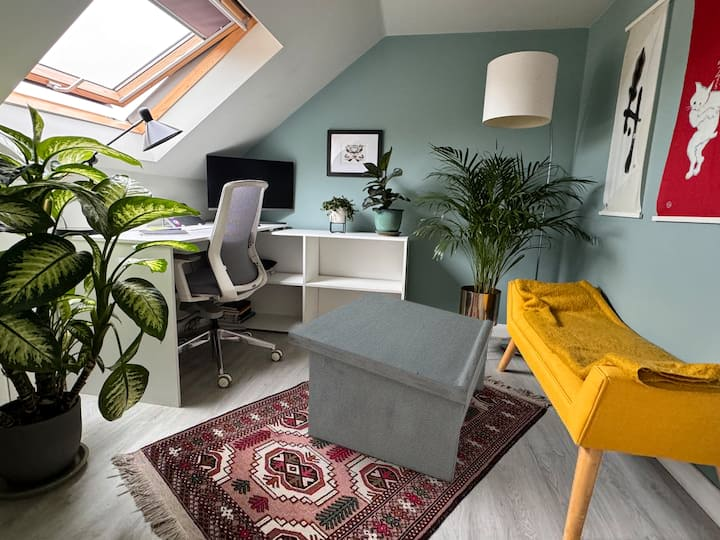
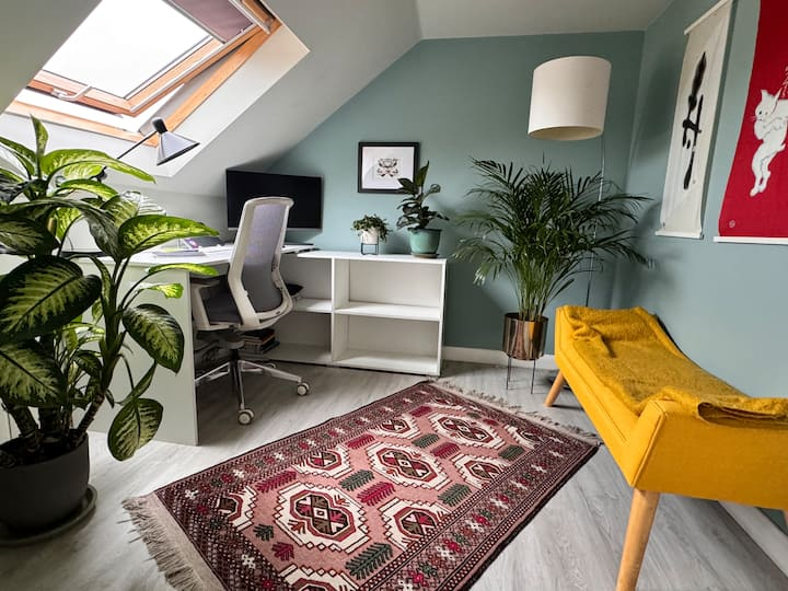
- coffee table (403, 363)
